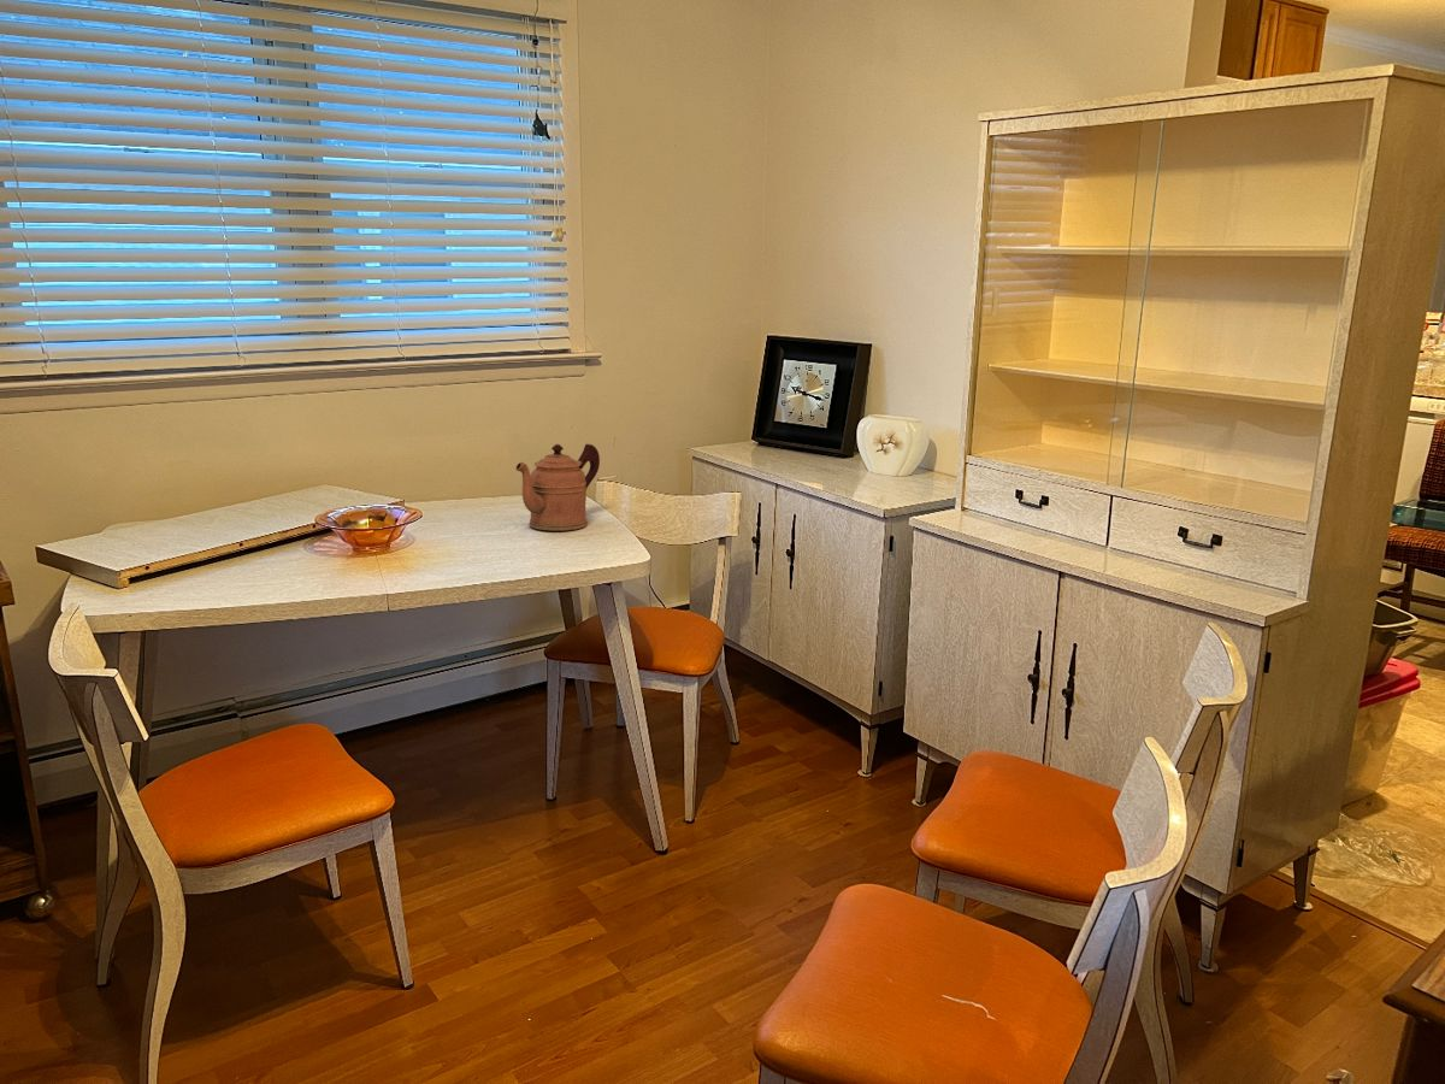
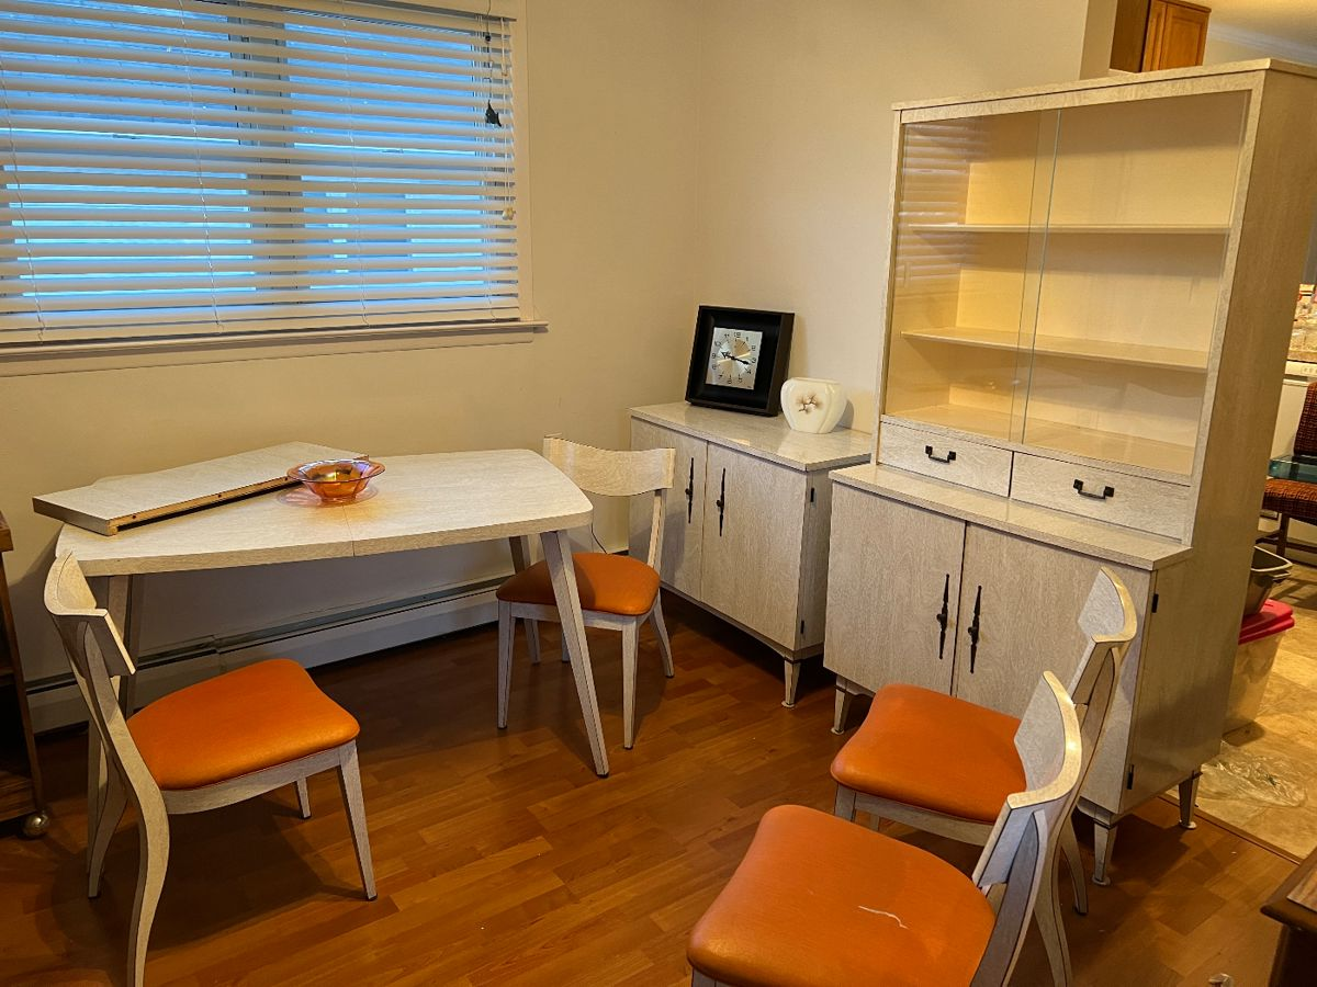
- coffeepot (559, 483)
